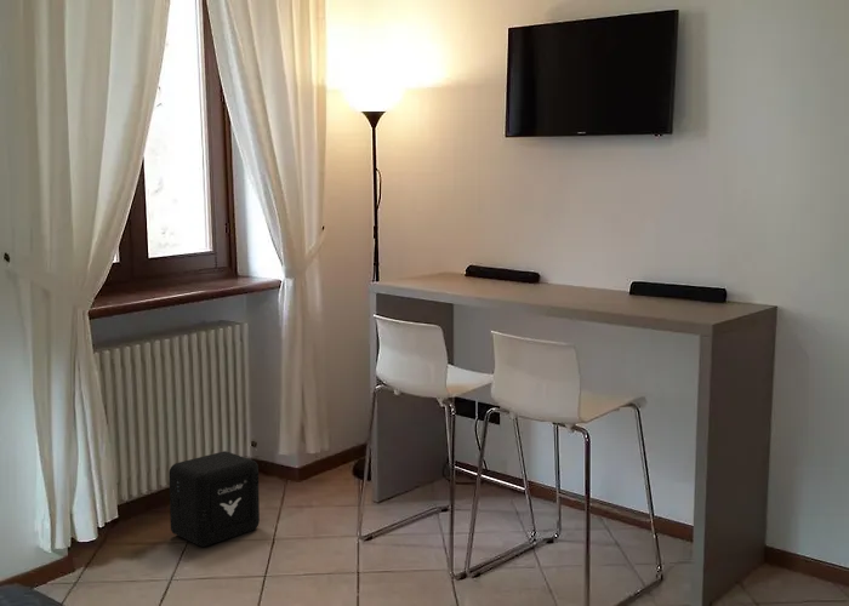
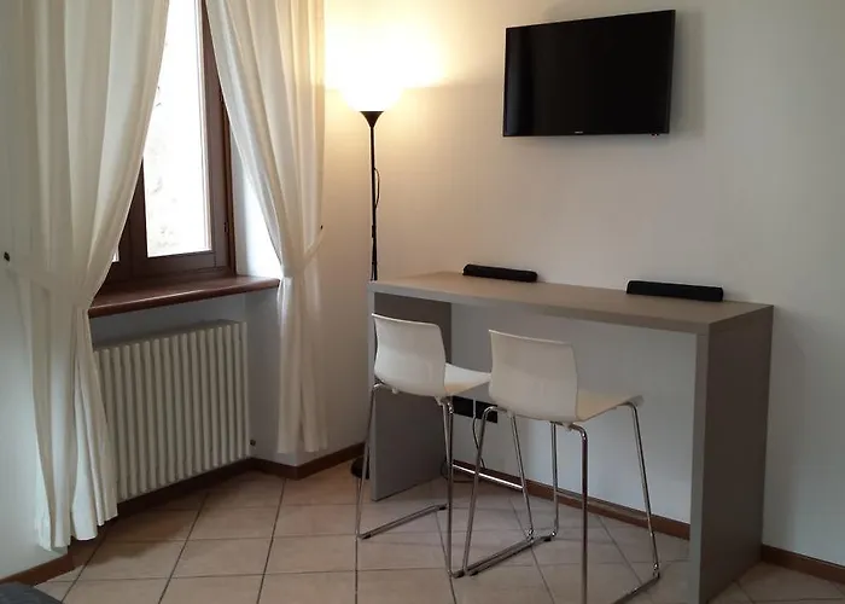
- air purifier (216, 497)
